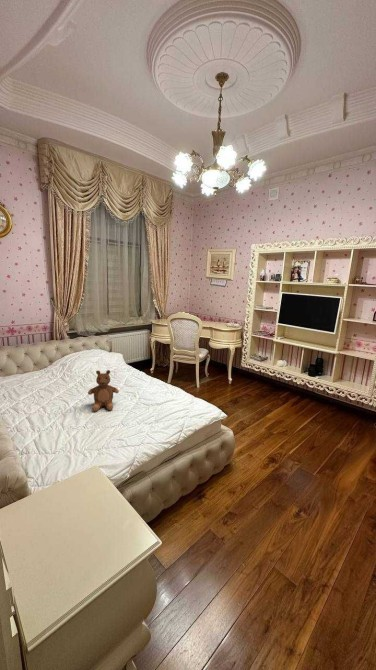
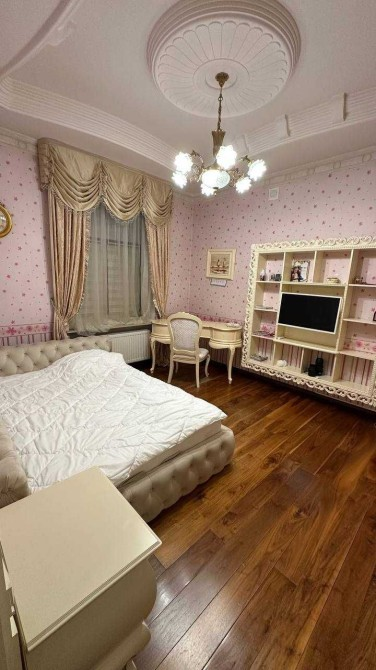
- teddy bear (103, 389)
